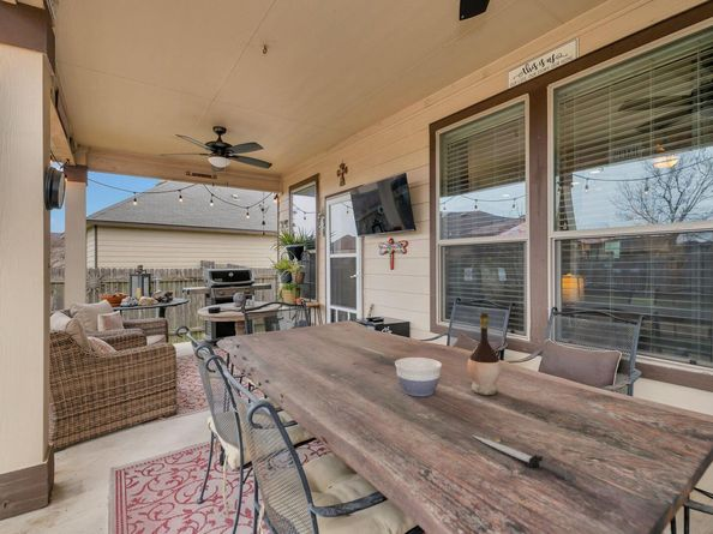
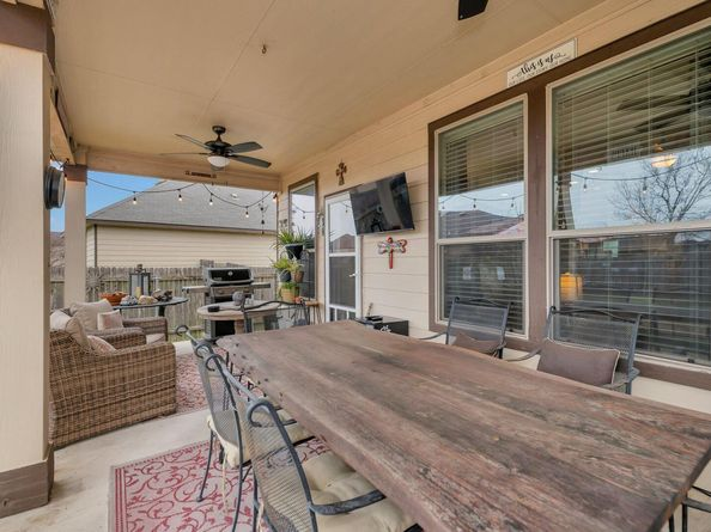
- bowl (418, 377)
- sword (516, 452)
- wine bottle (484, 352)
